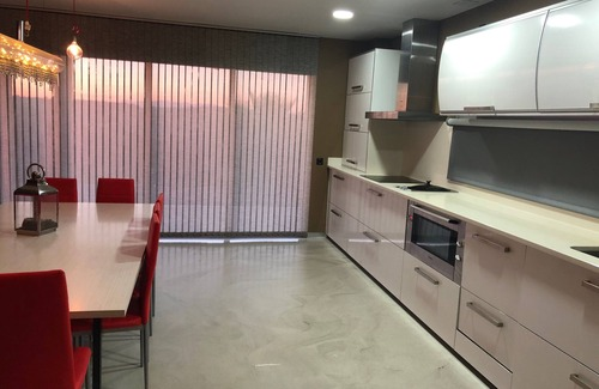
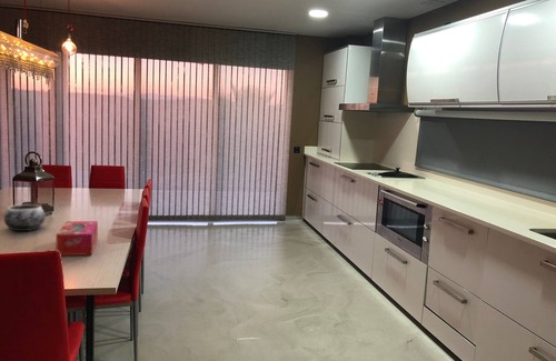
+ tissue box (78, 237)
+ decorative bowl (24, 217)
